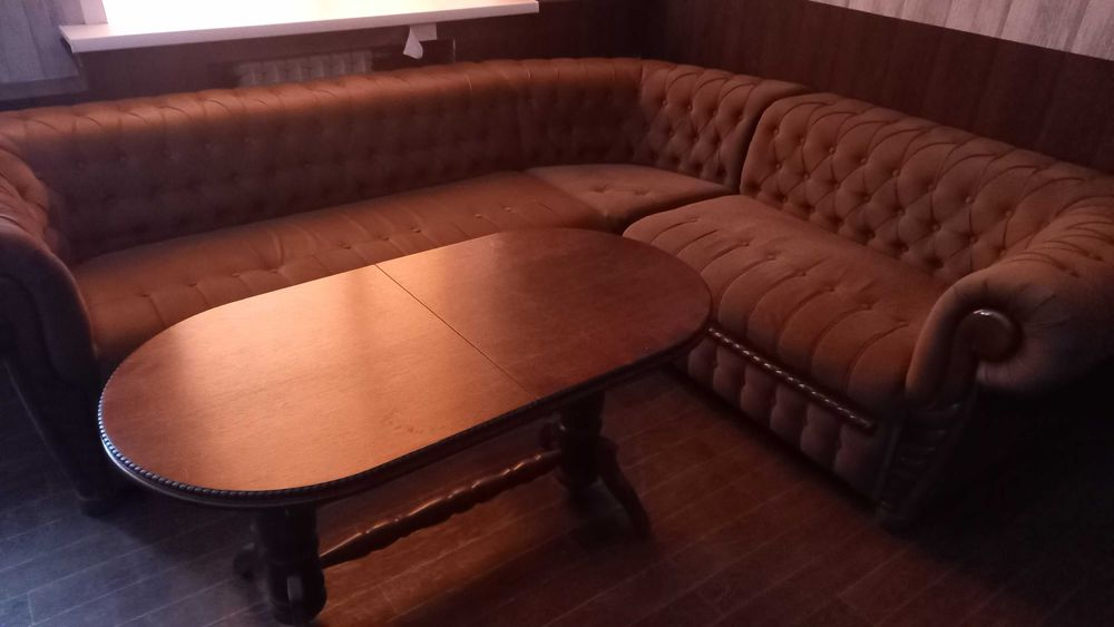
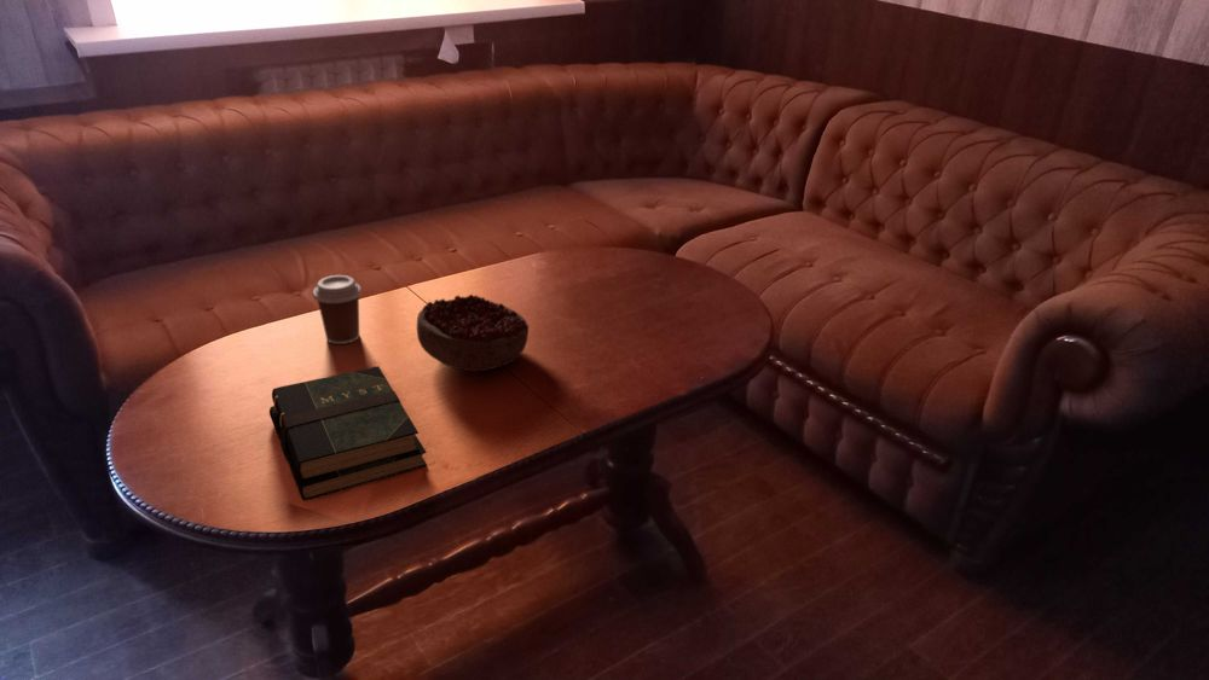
+ decorative bowl (473, 332)
+ book (343, 425)
+ coffee cup (339, 309)
